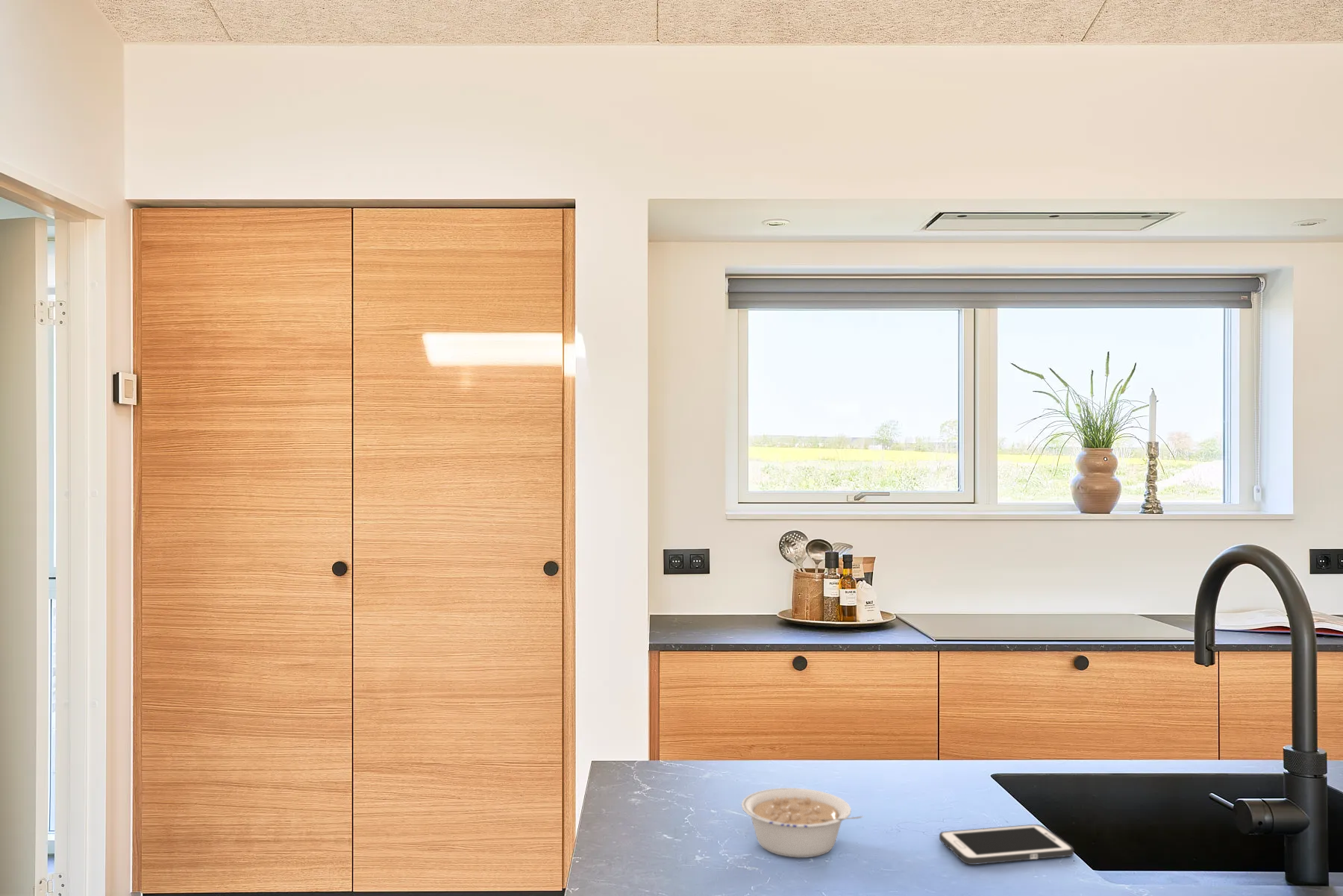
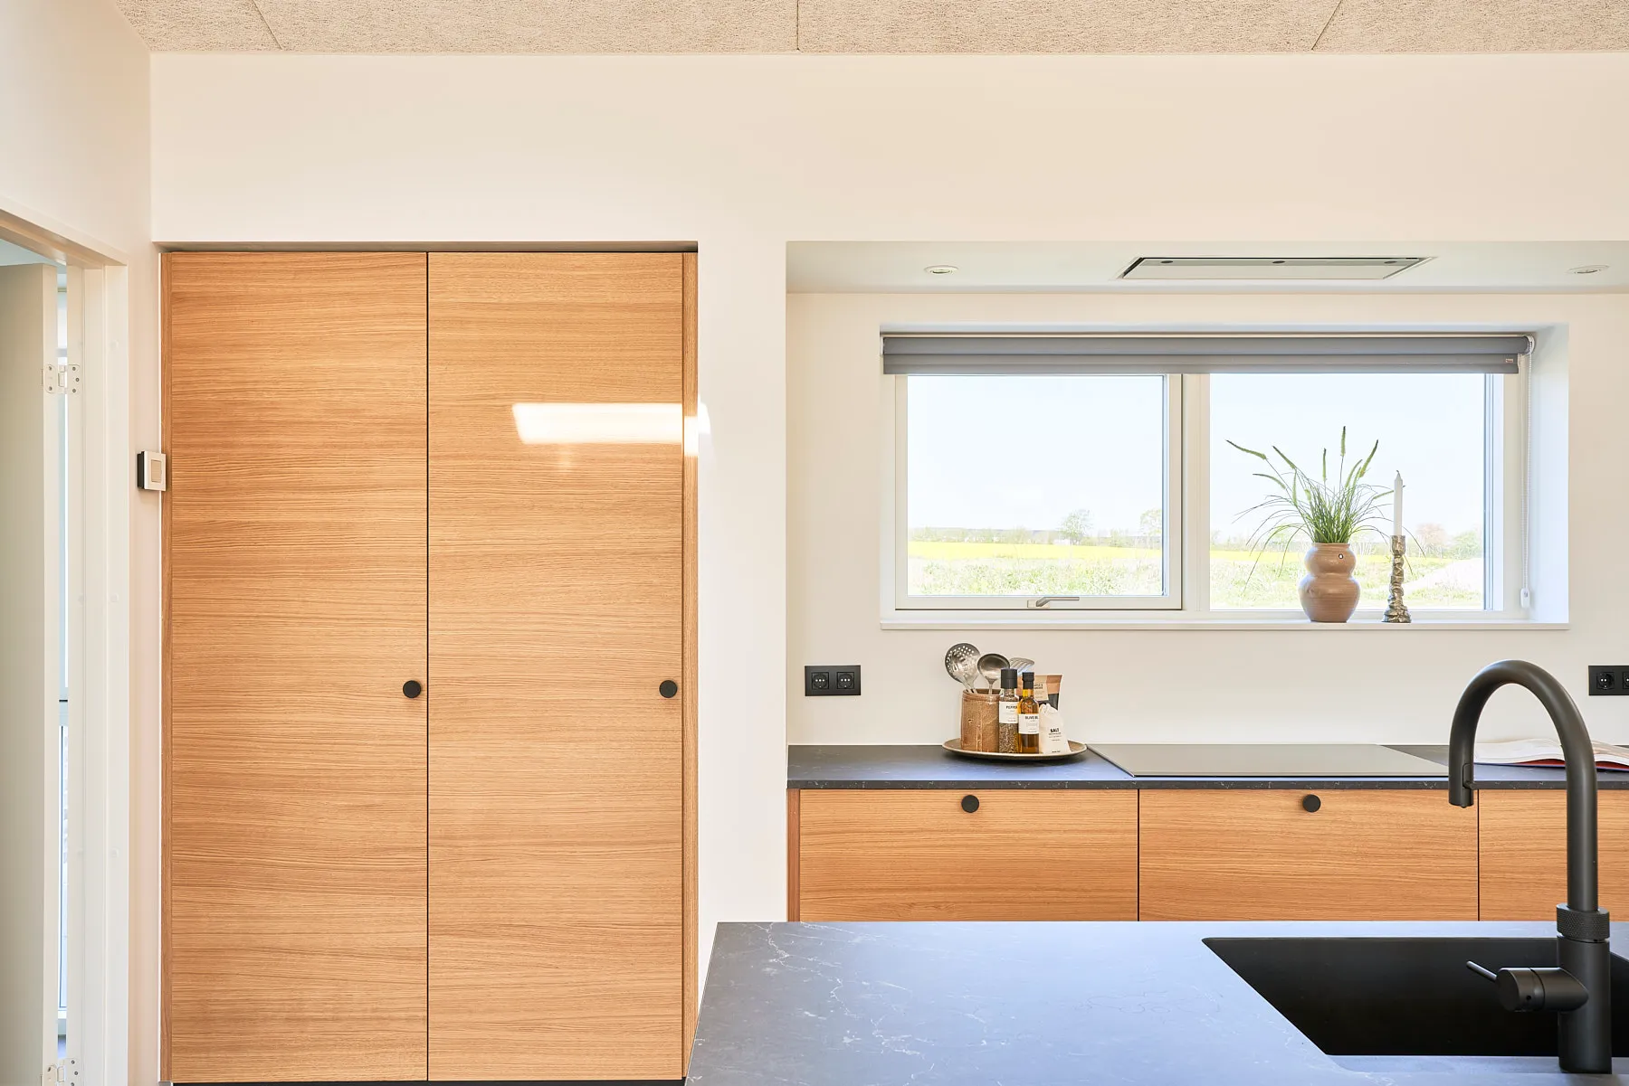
- legume (800, 821)
- cell phone (1005, 844)
